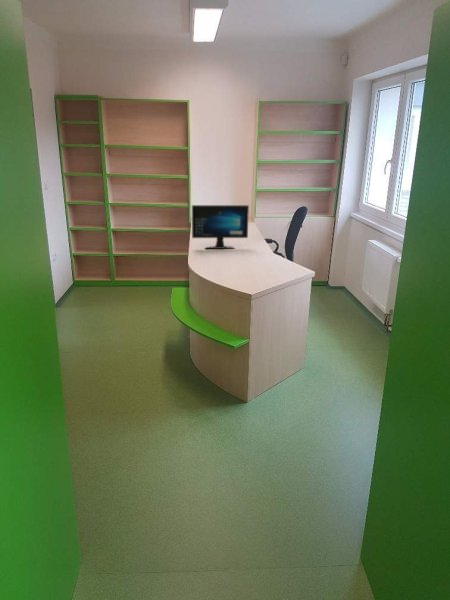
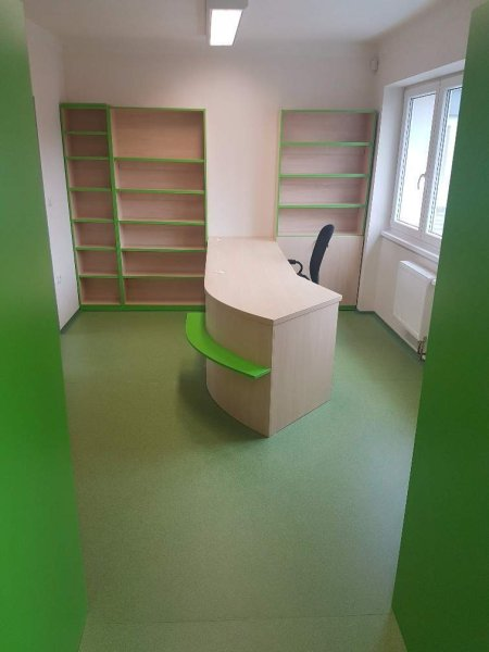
- computer monitor (219, 226)
